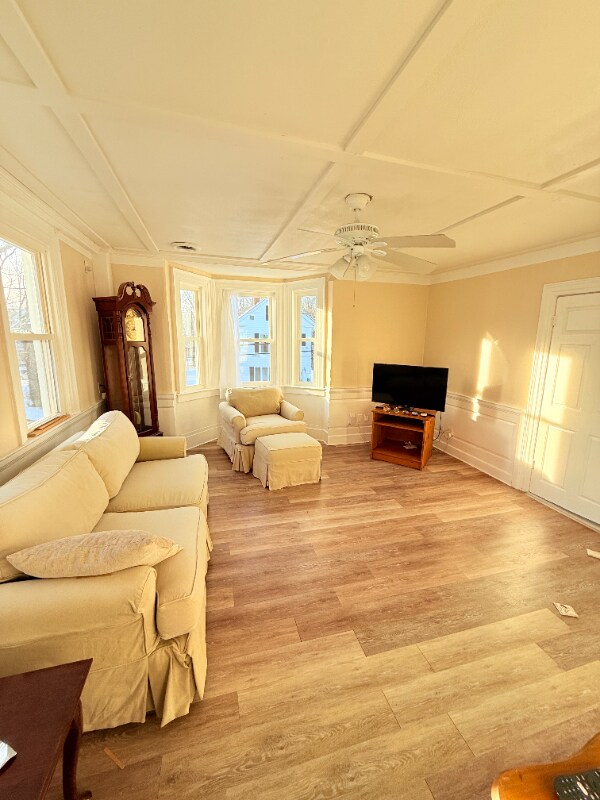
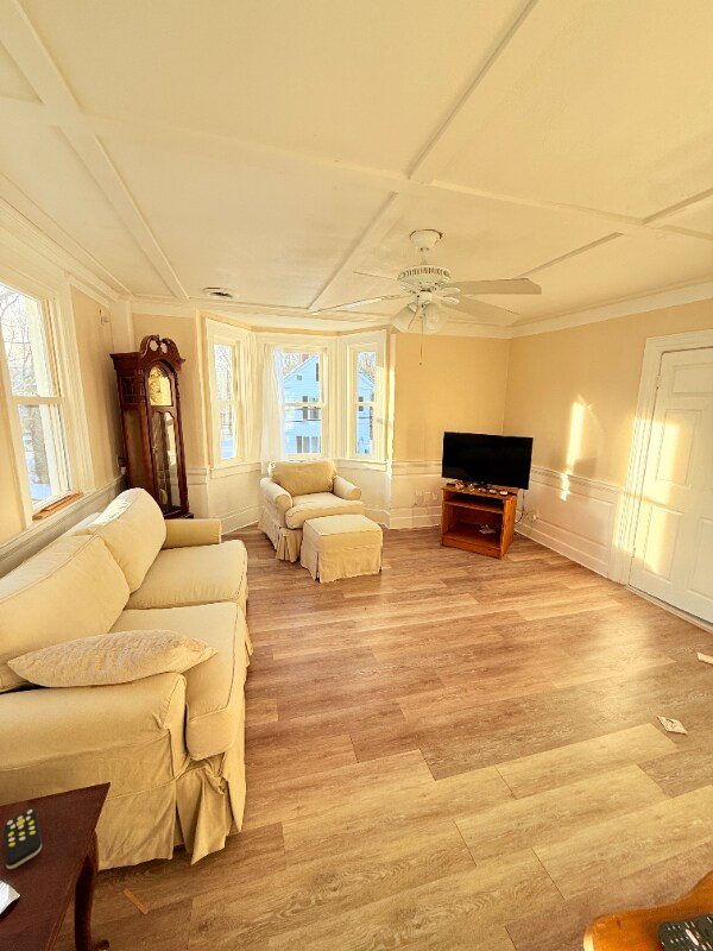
+ remote control (21, 837)
